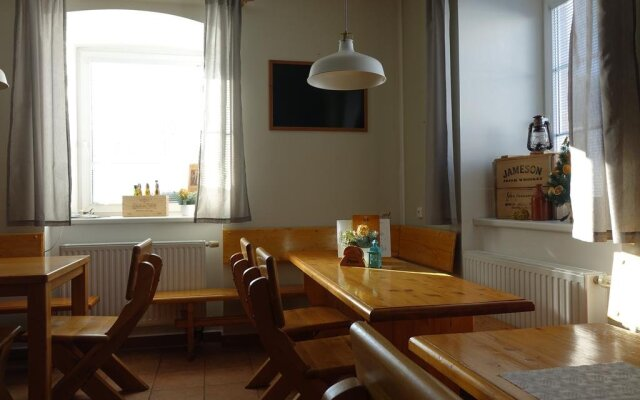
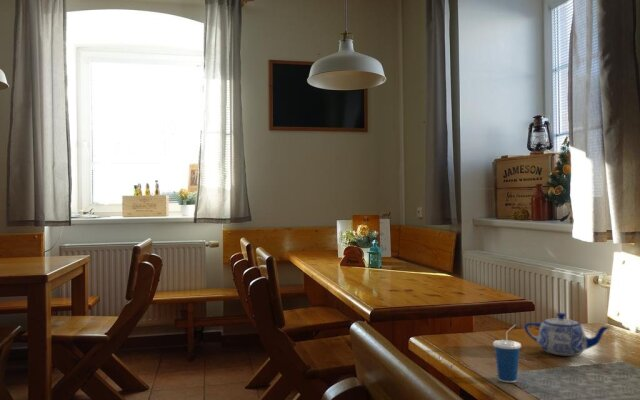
+ teapot (566, 332)
+ cup (507, 351)
